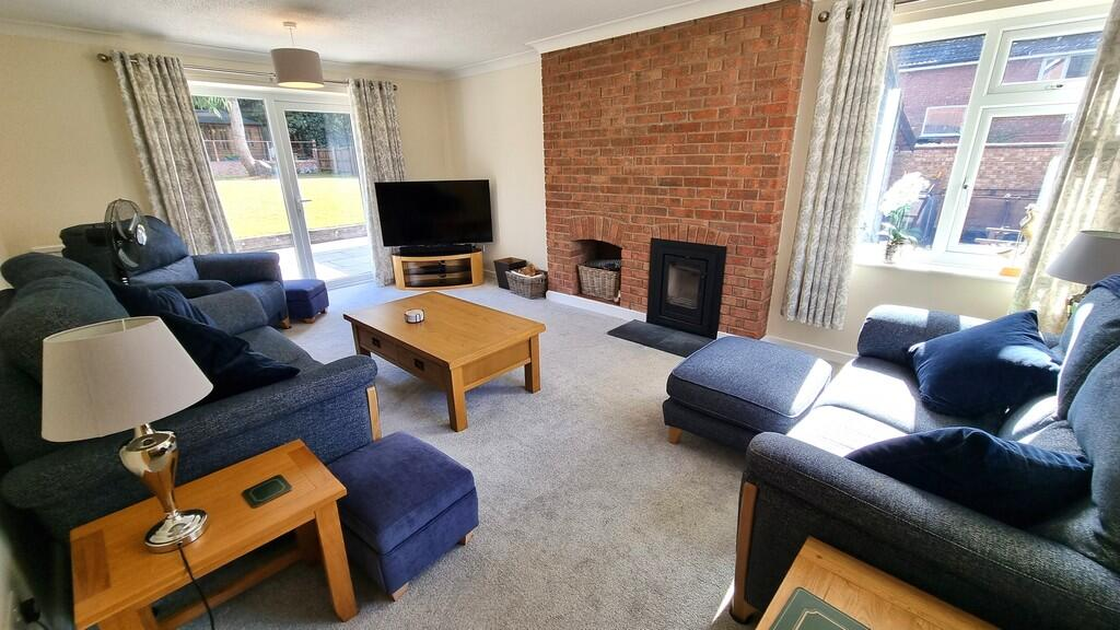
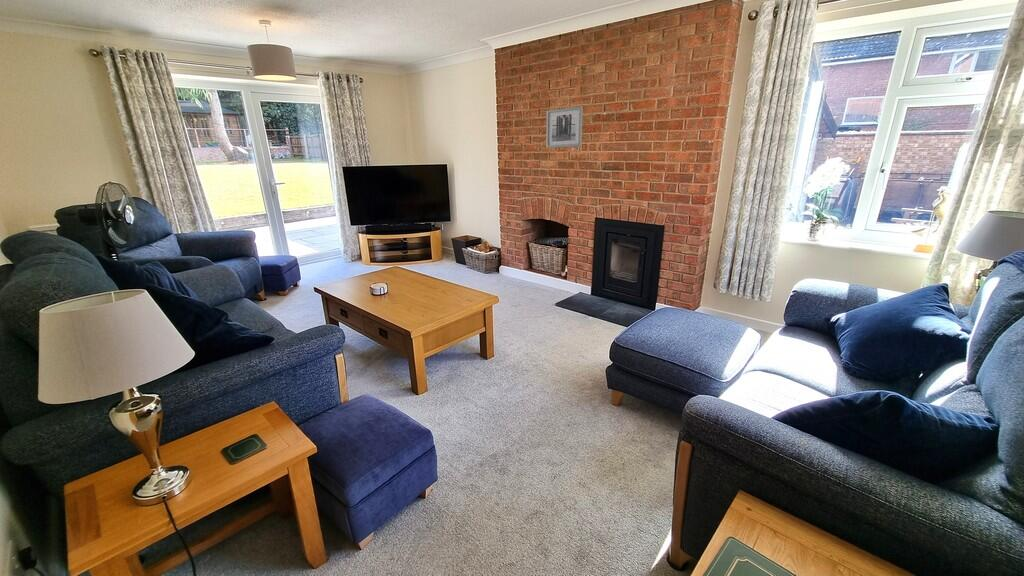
+ wall art (563, 128)
